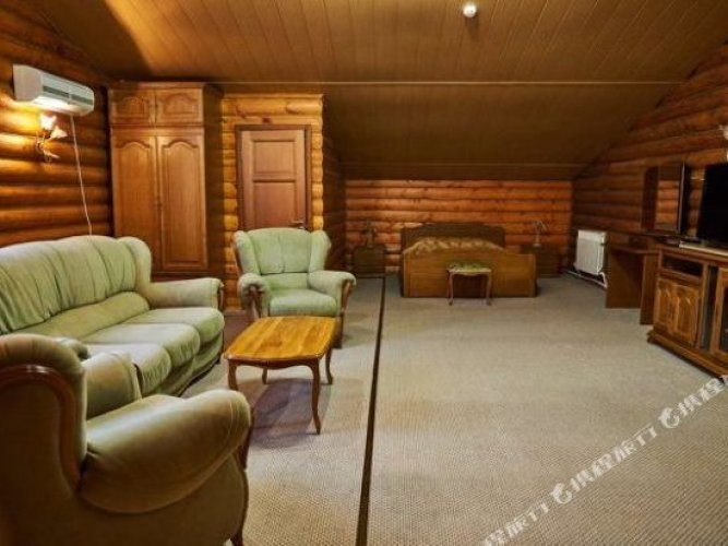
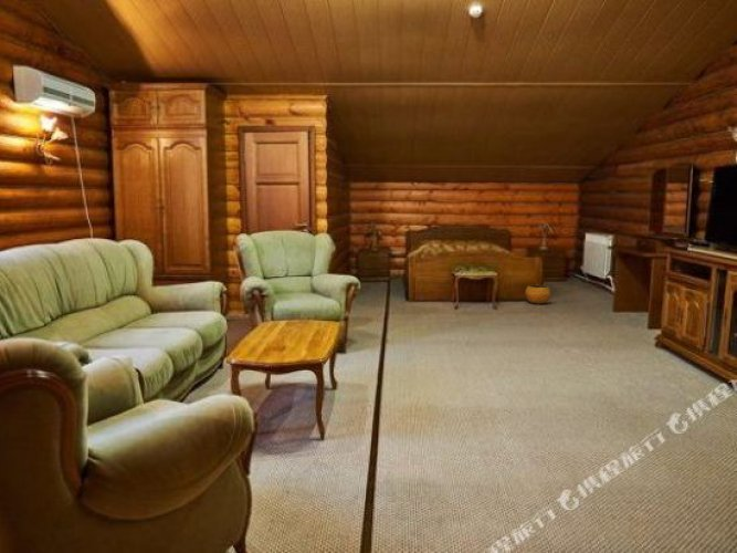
+ clay pot (535, 293)
